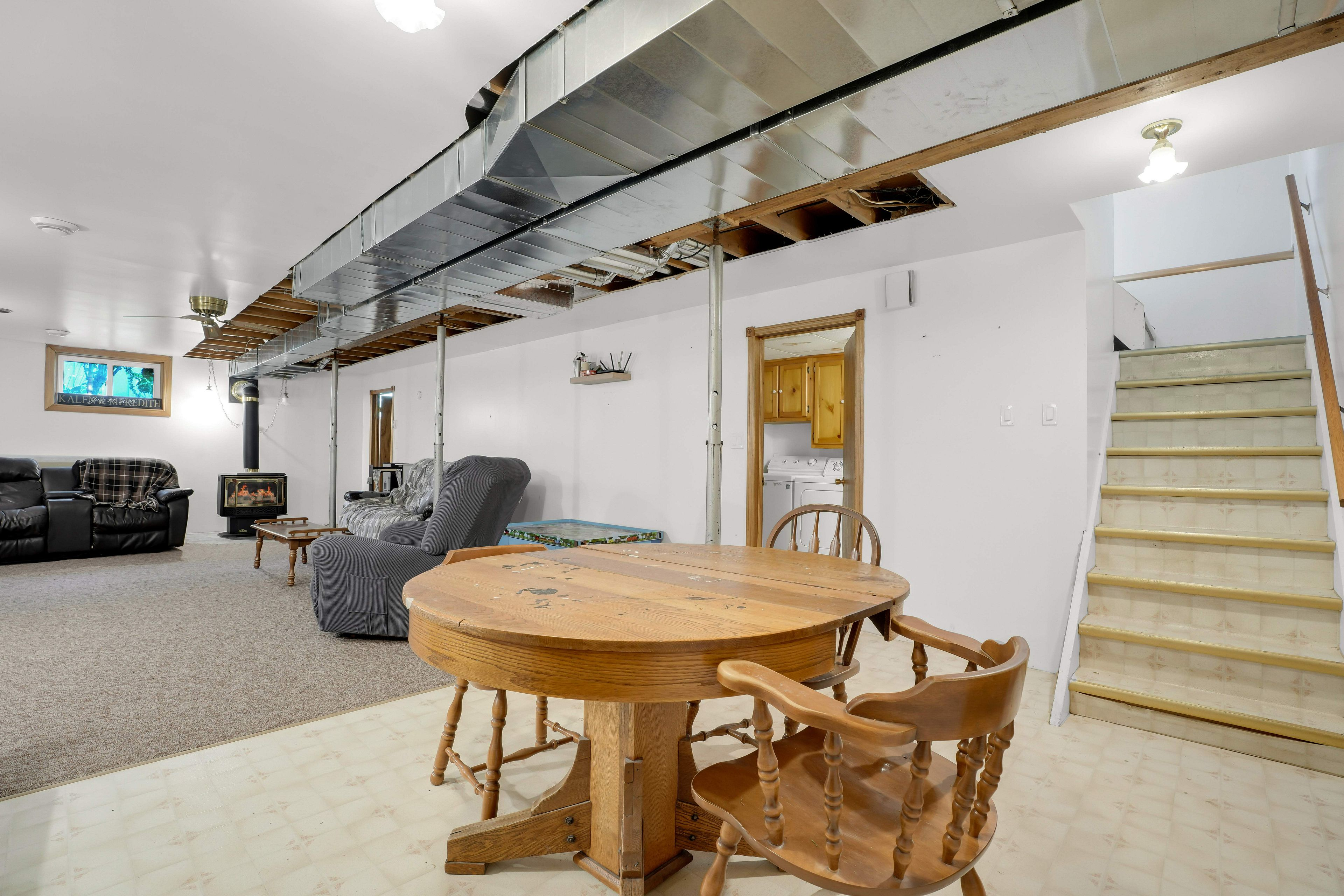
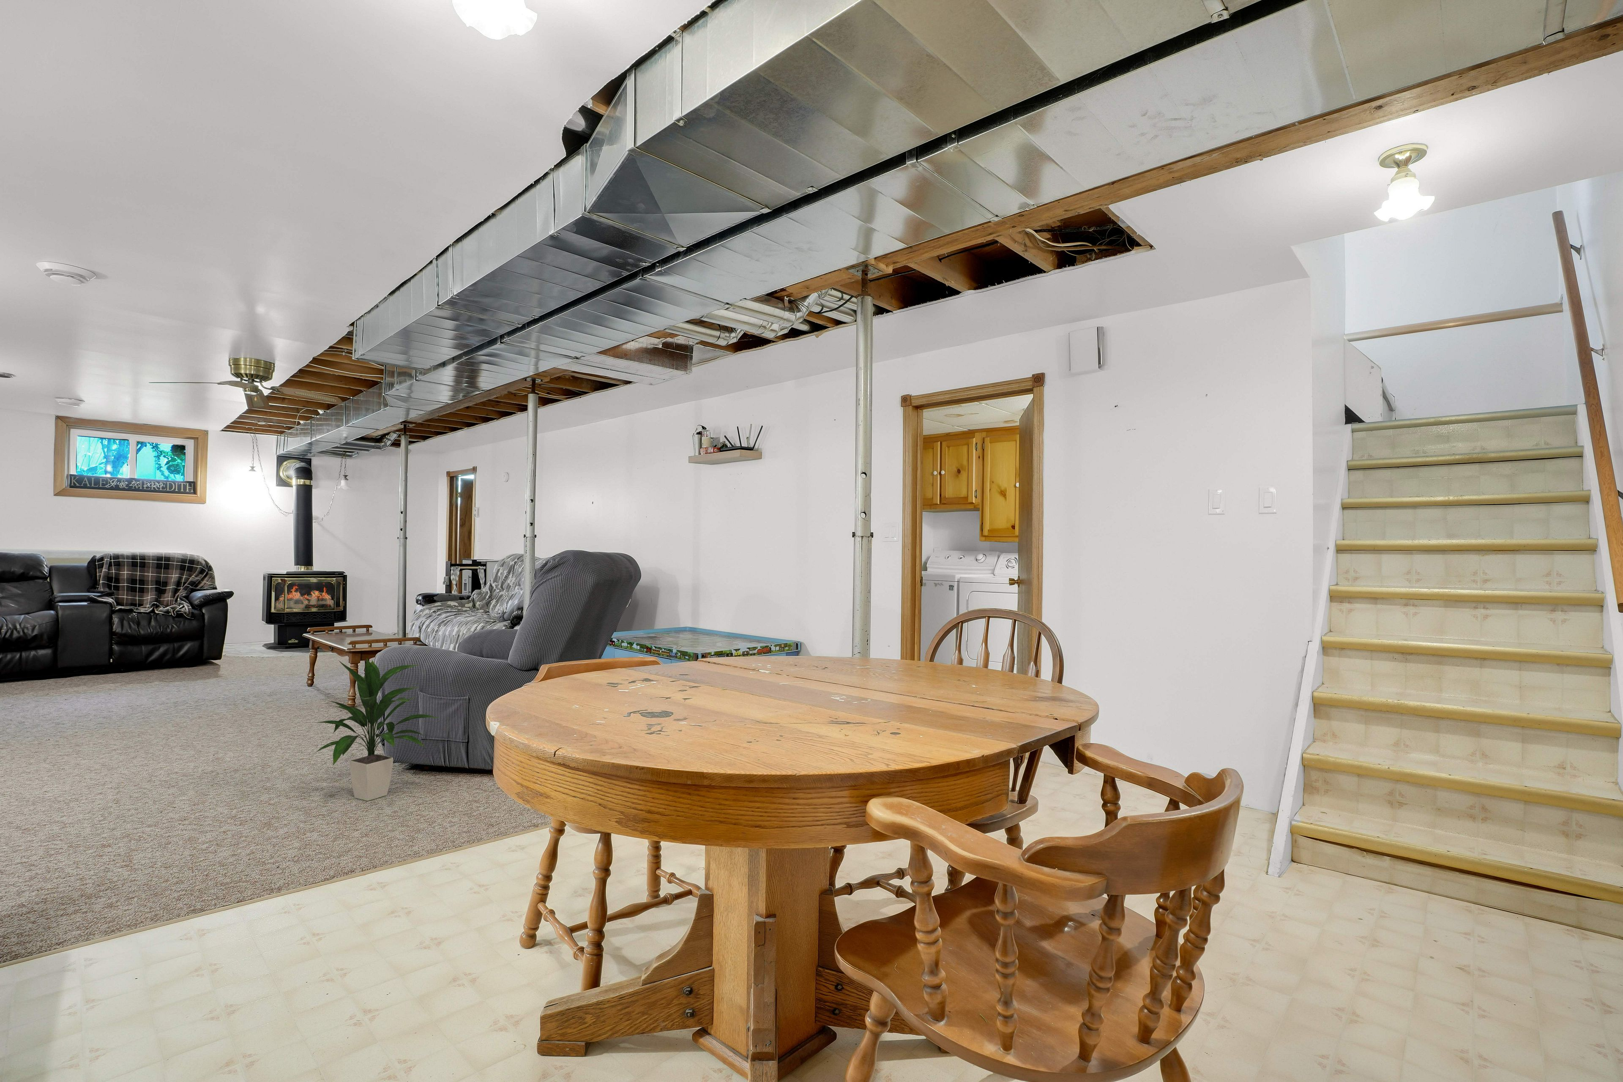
+ indoor plant (372, 725)
